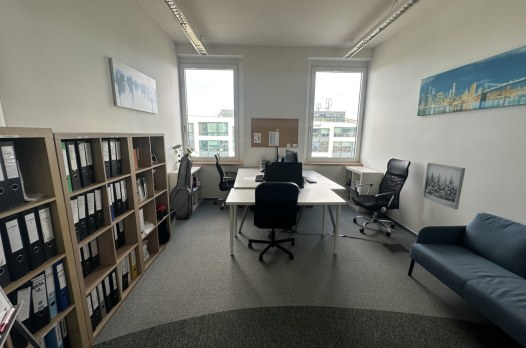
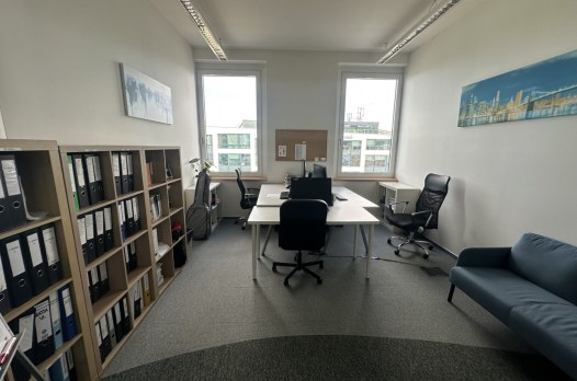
- wall art (441, 184)
